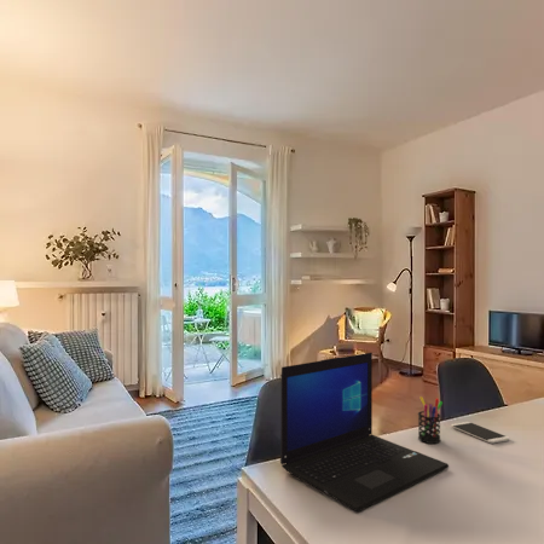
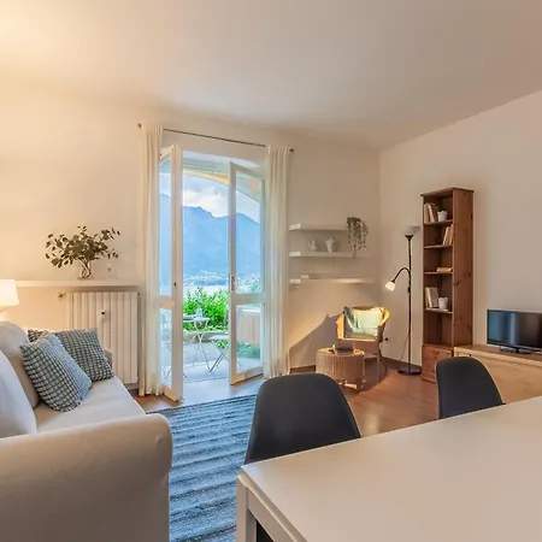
- smartphone (479, 432)
- laptop (364, 417)
- pen holder (432, 417)
